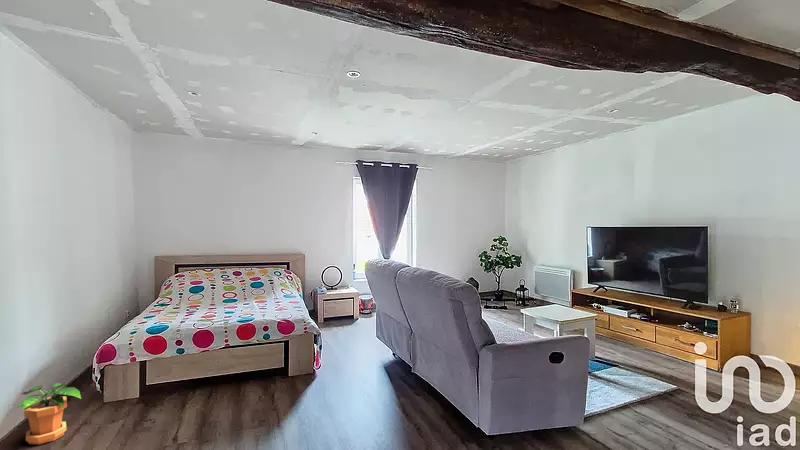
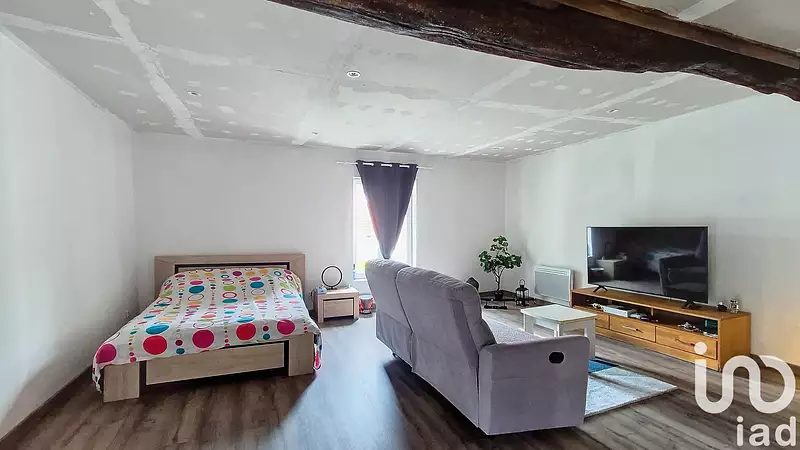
- potted plant (49, 413)
